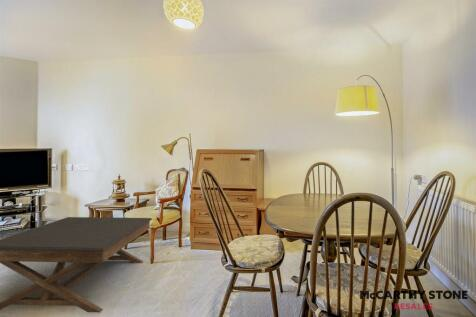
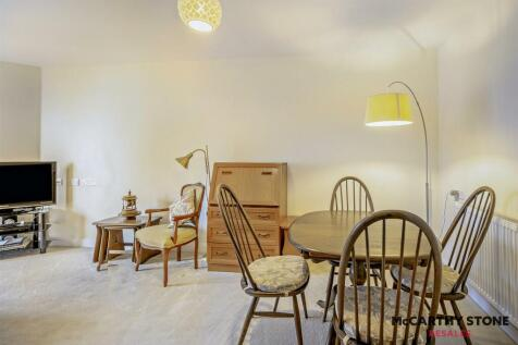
- coffee table (81, 255)
